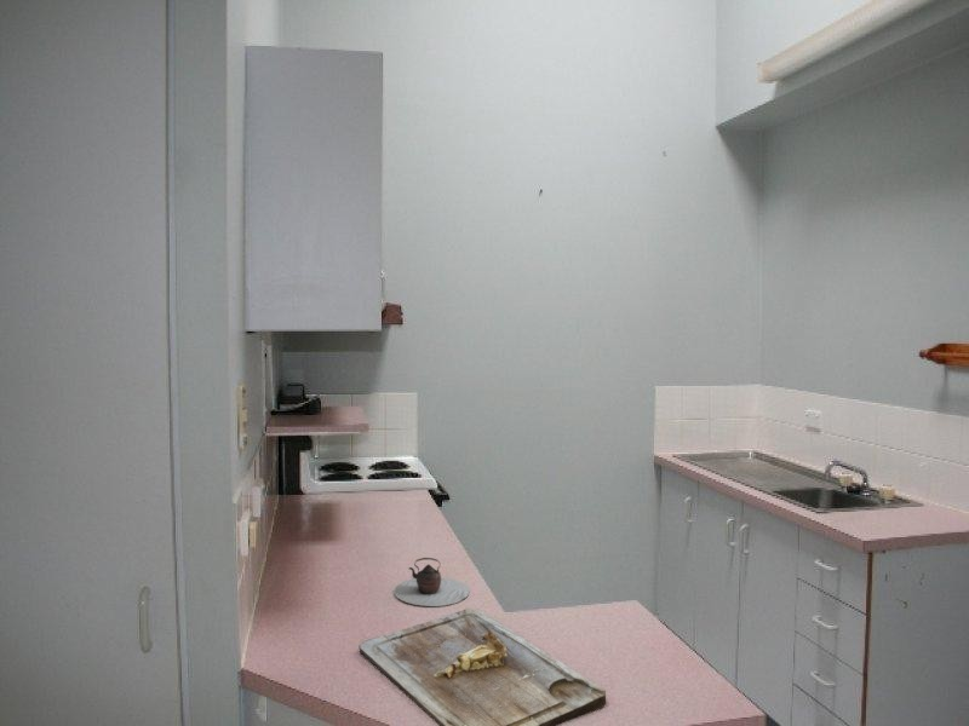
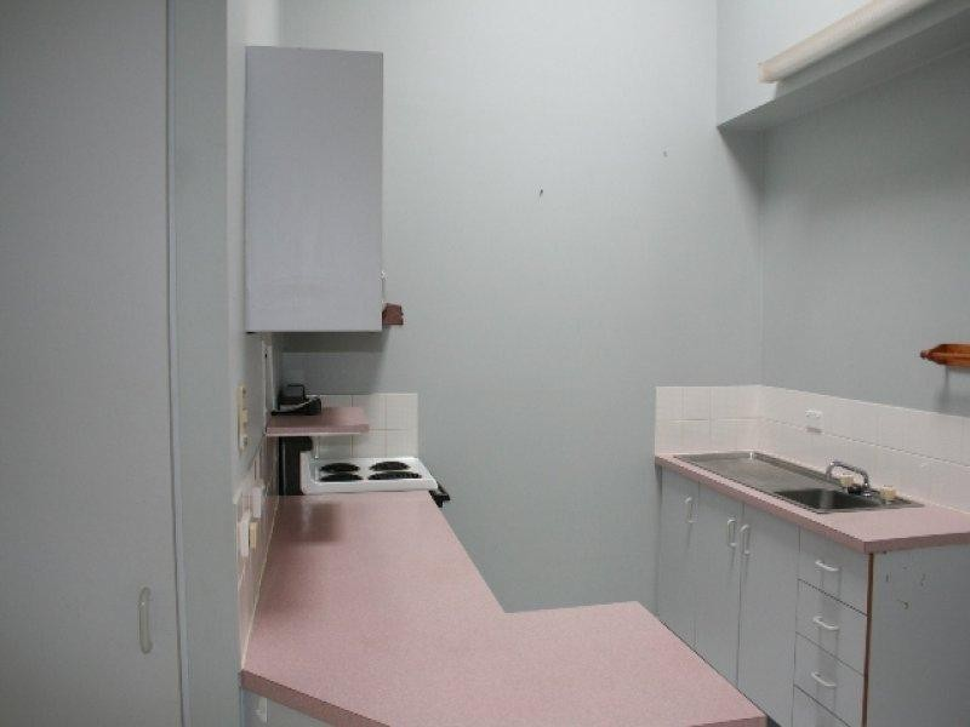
- teapot (431, 574)
- cutting board (474, 658)
